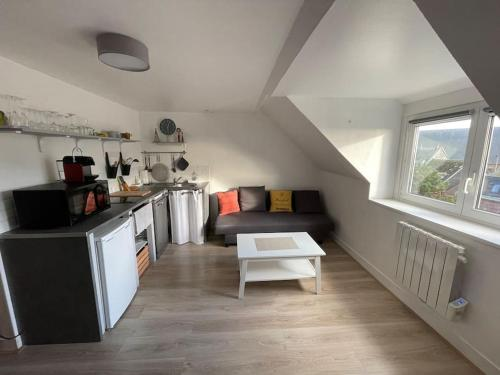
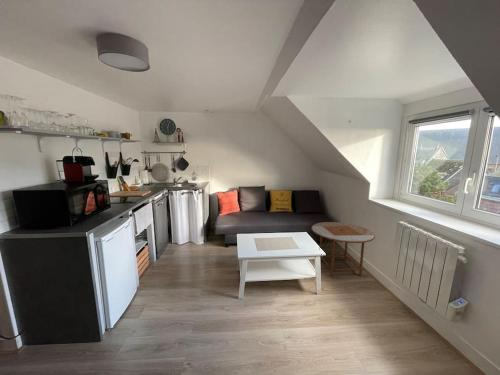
+ side table (345, 249)
